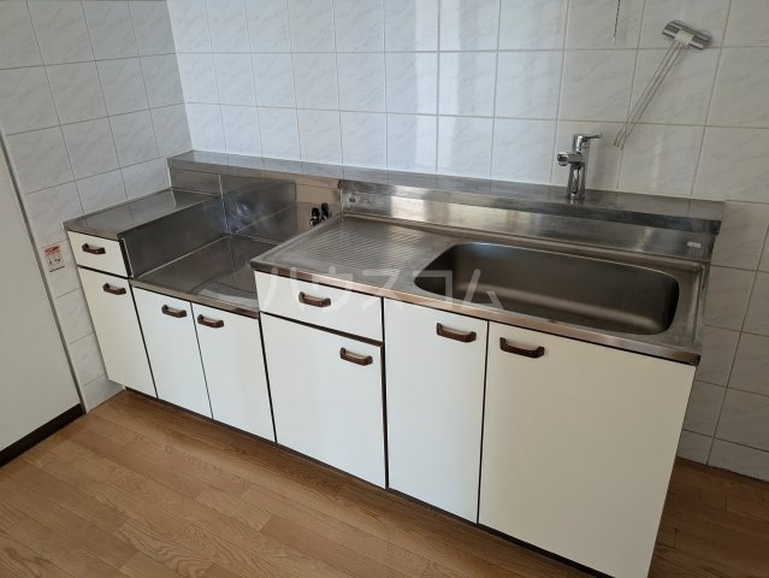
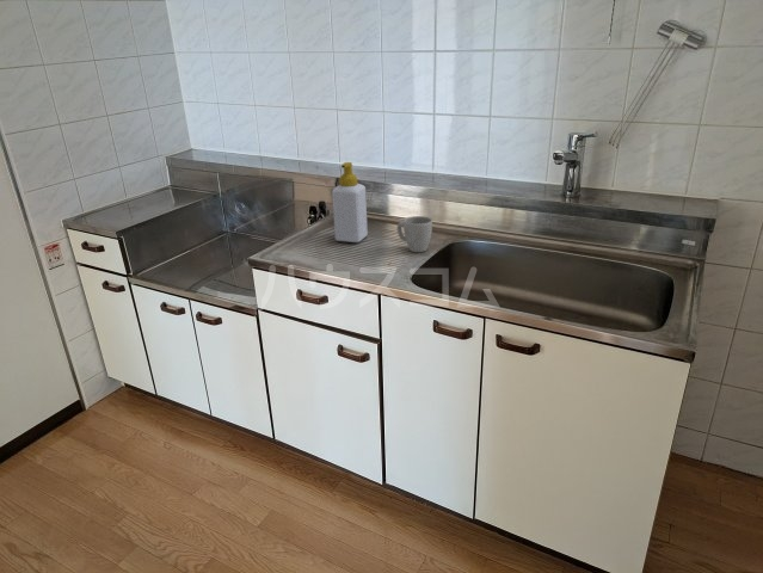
+ soap bottle (349, 202)
+ mug (413, 234)
